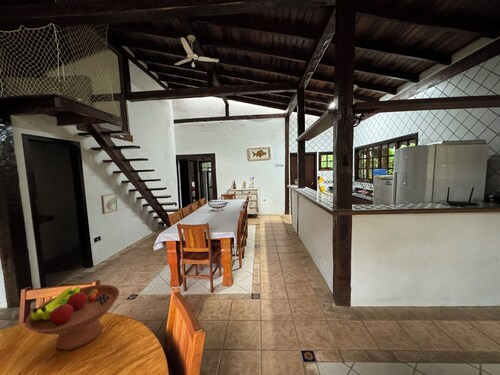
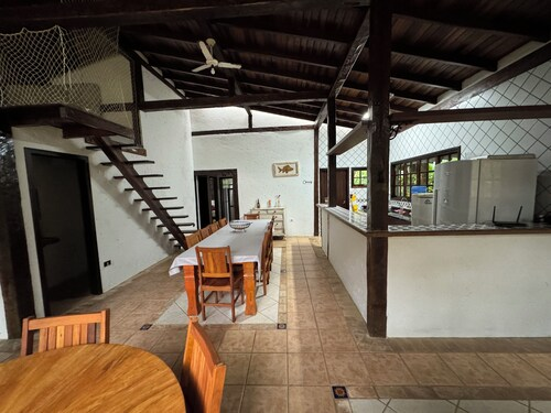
- wall art (109, 203)
- fruit bowl (78, 313)
